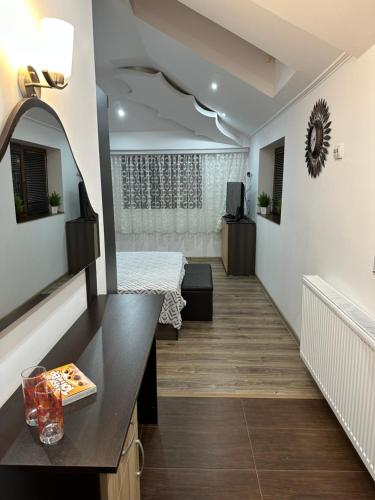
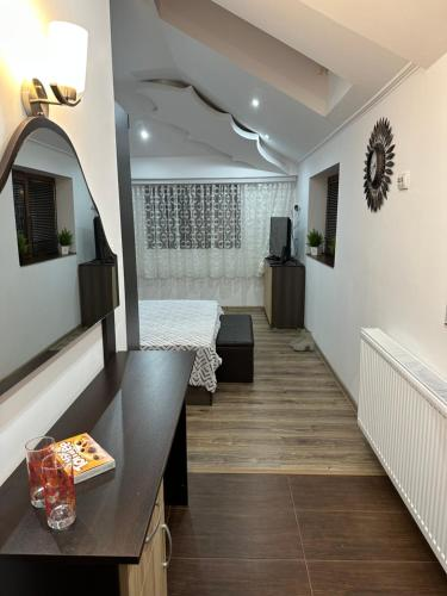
+ boots (302, 339)
